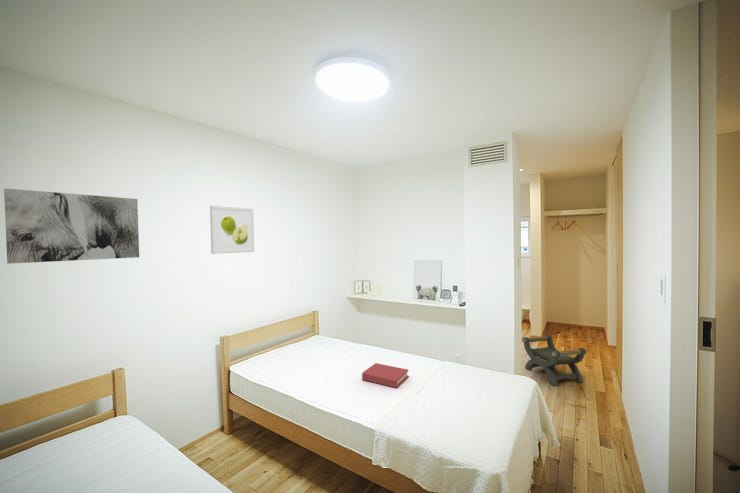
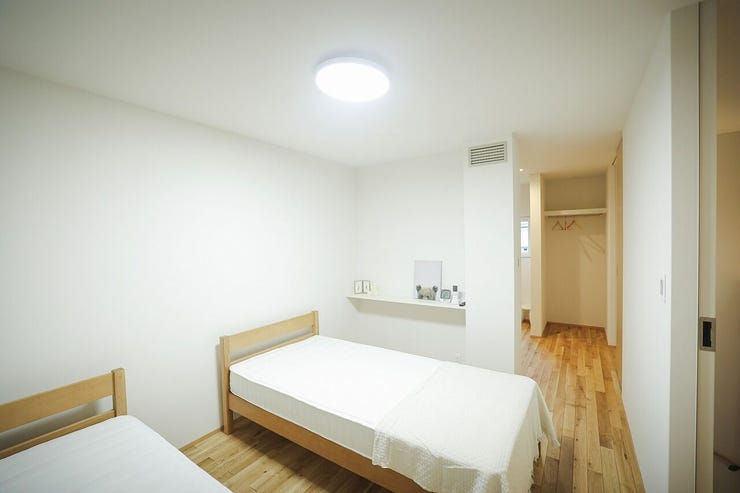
- hardback book (385, 374)
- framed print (233, 230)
- wall art (79, 227)
- stool (552, 358)
